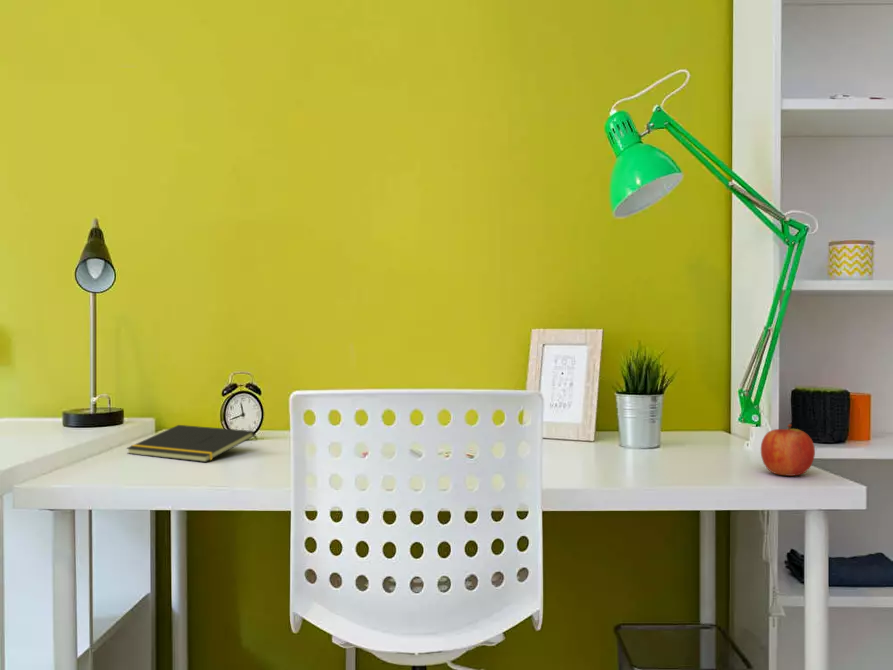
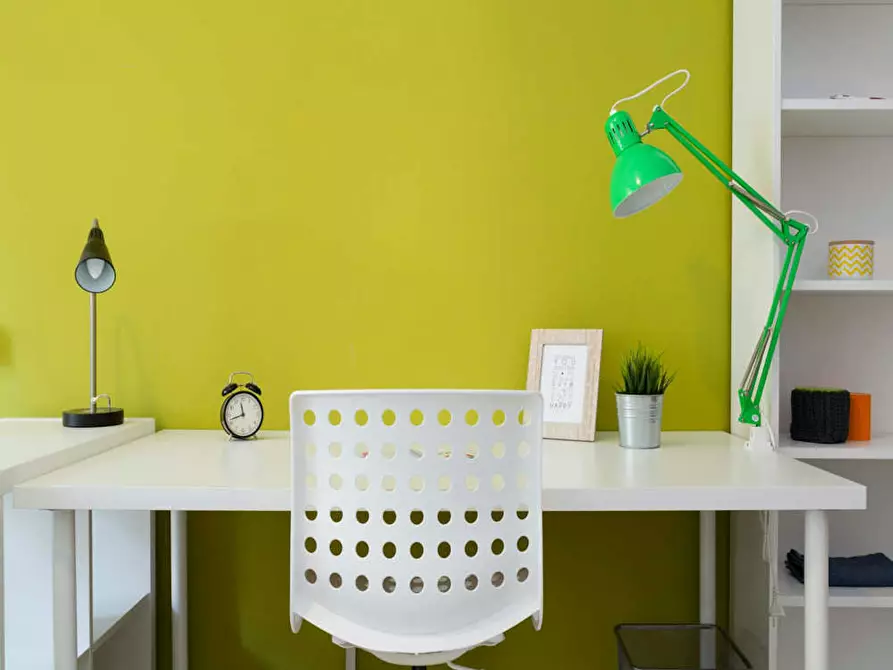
- notepad (191, 442)
- fruit (786, 448)
